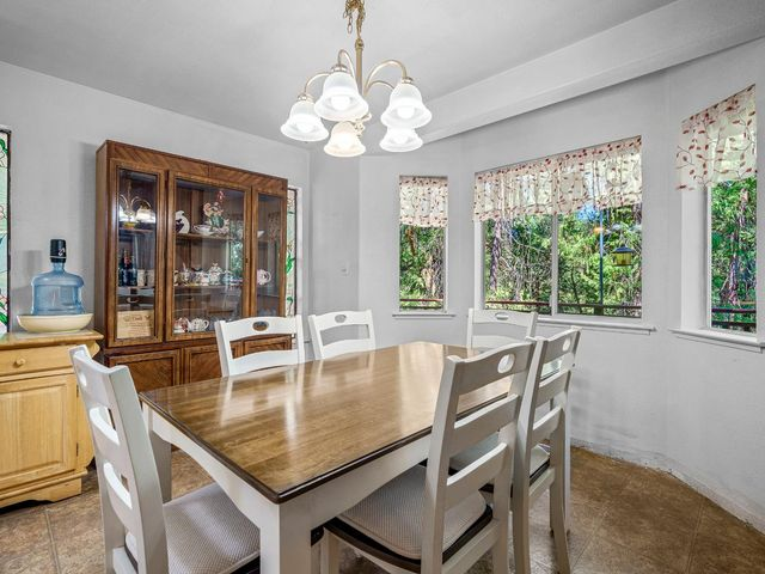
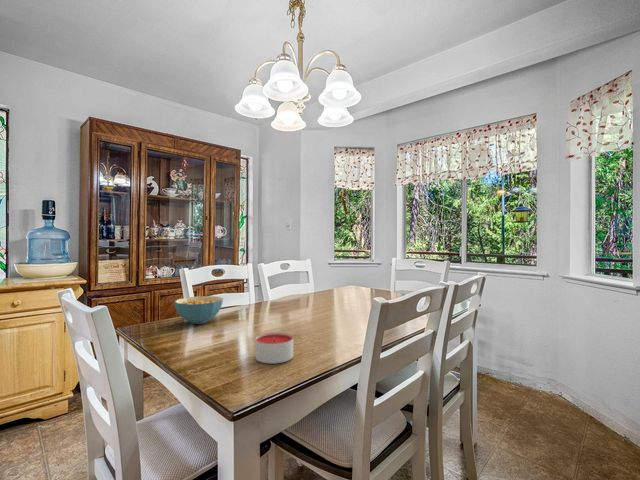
+ candle (274, 346)
+ cereal bowl (199, 311)
